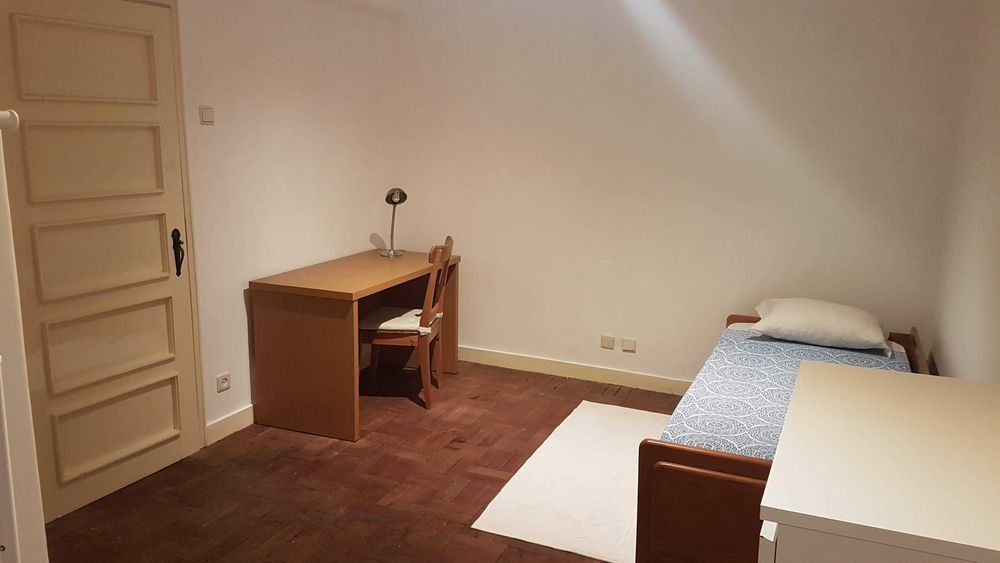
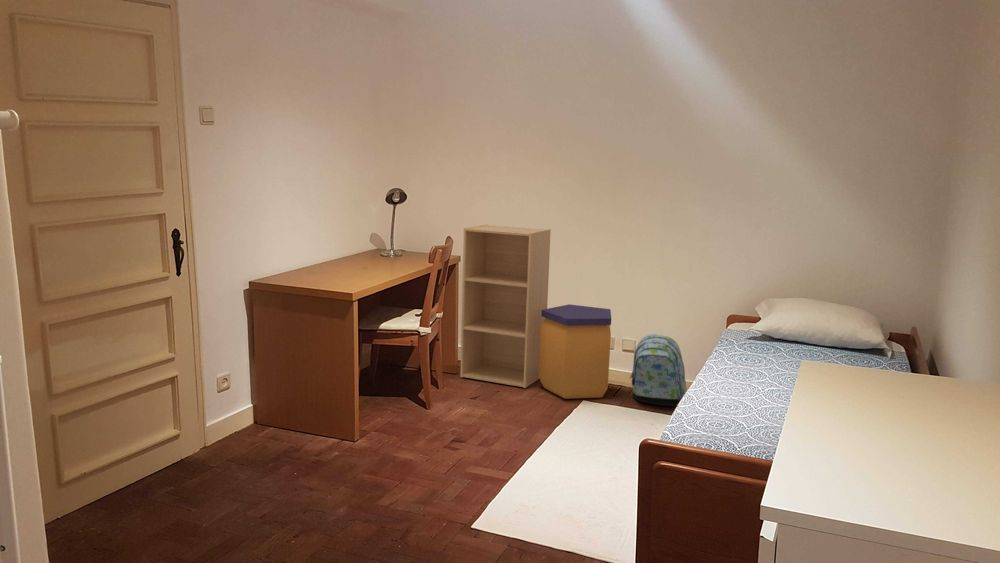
+ trash can (576, 351)
+ backpack (658, 369)
+ shelf (505, 303)
